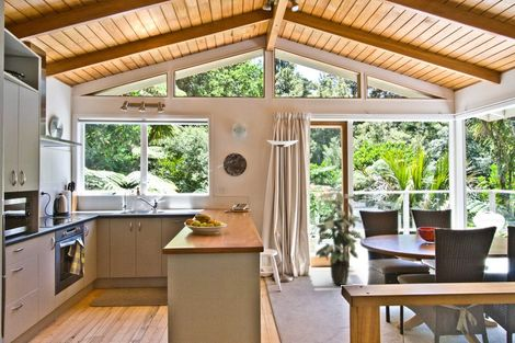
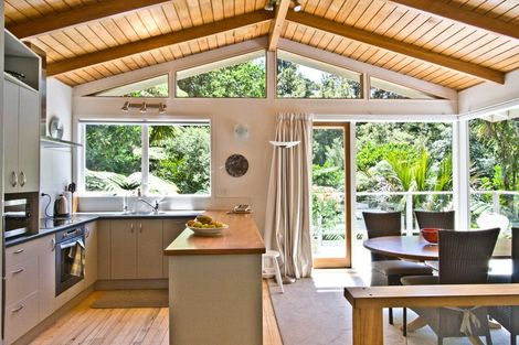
- indoor plant (336, 235)
